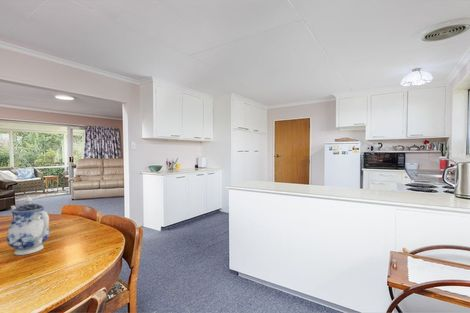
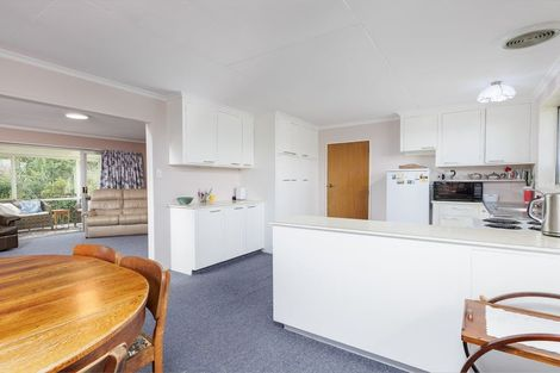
- teapot (28, 223)
